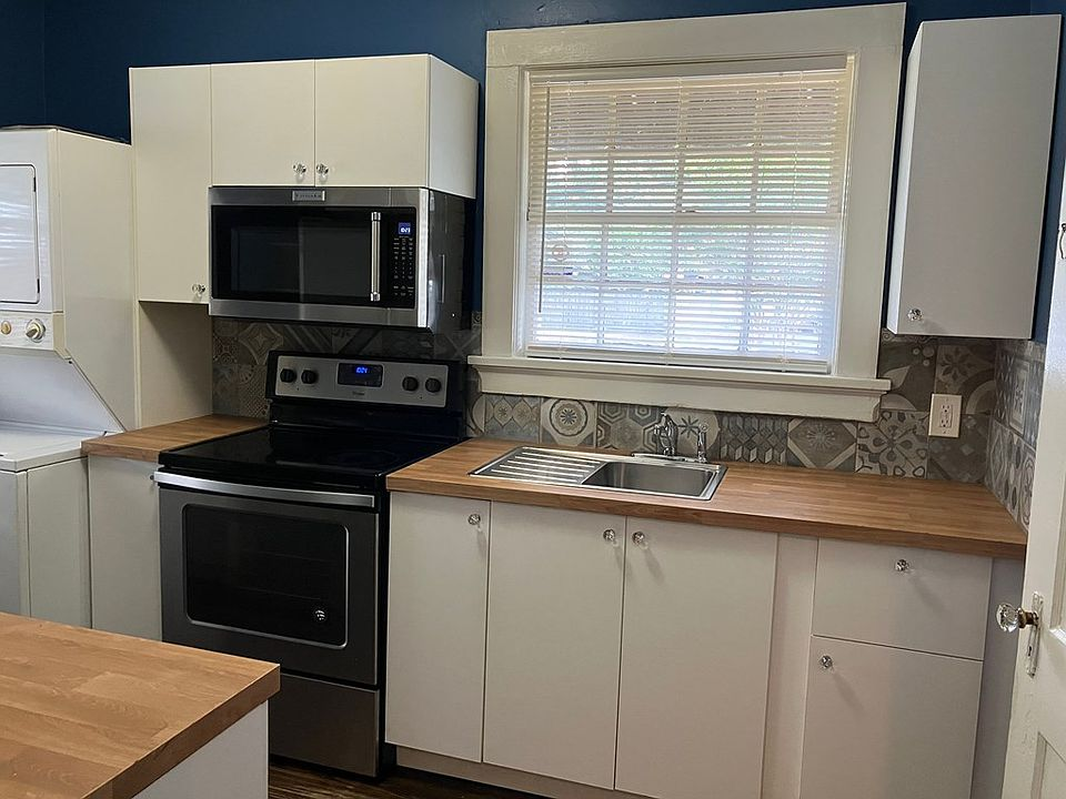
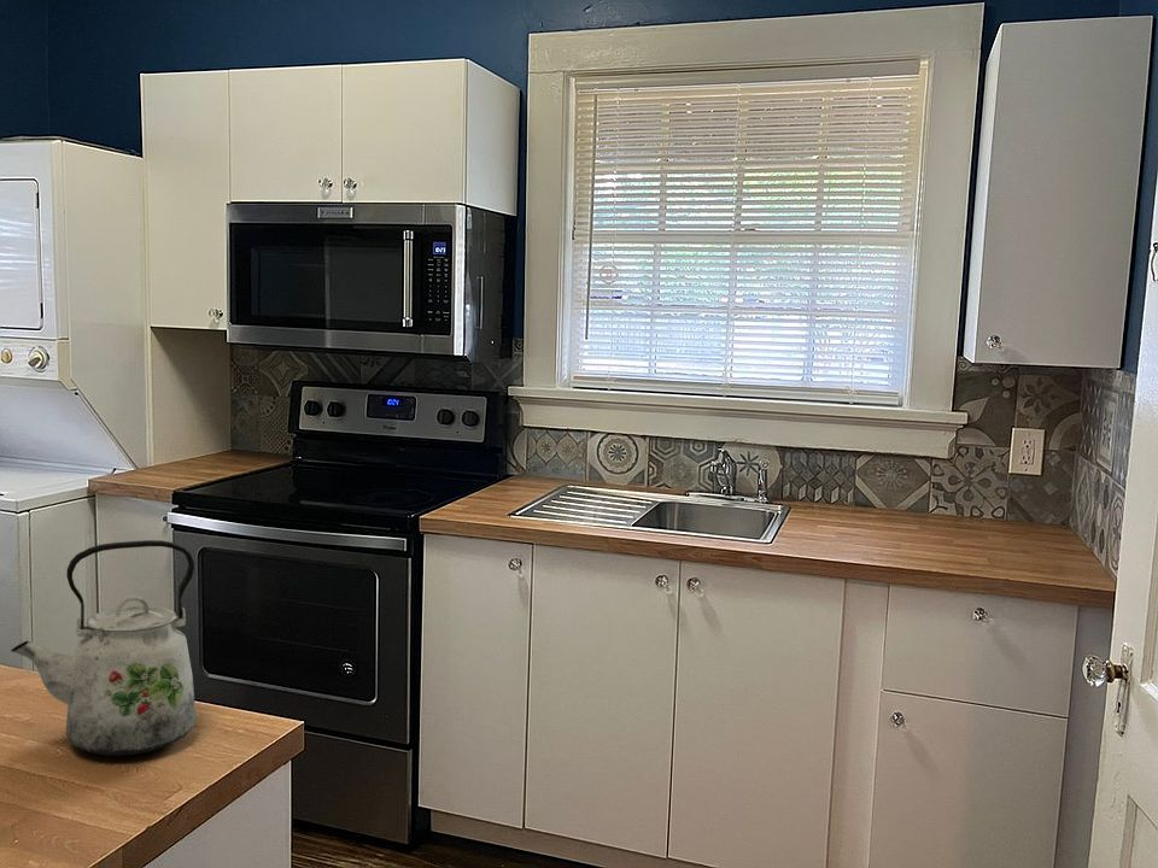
+ kettle (106, 645)
